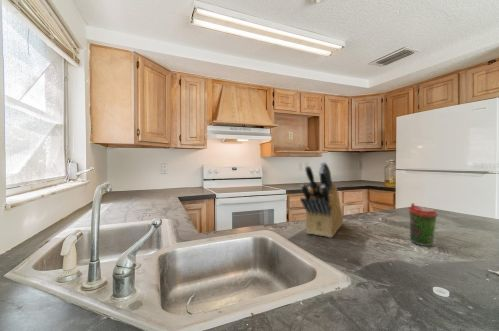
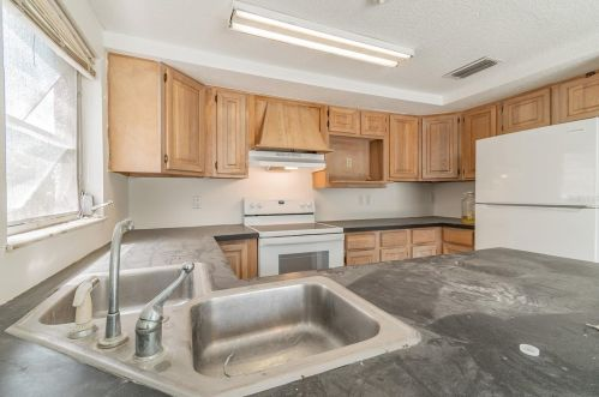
- knife block (323, 196)
- coffee cup (422, 223)
